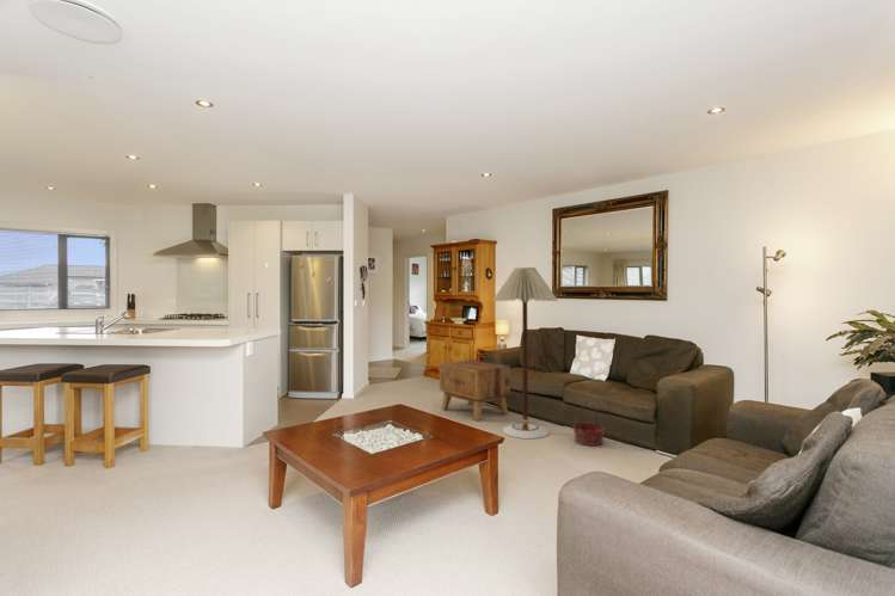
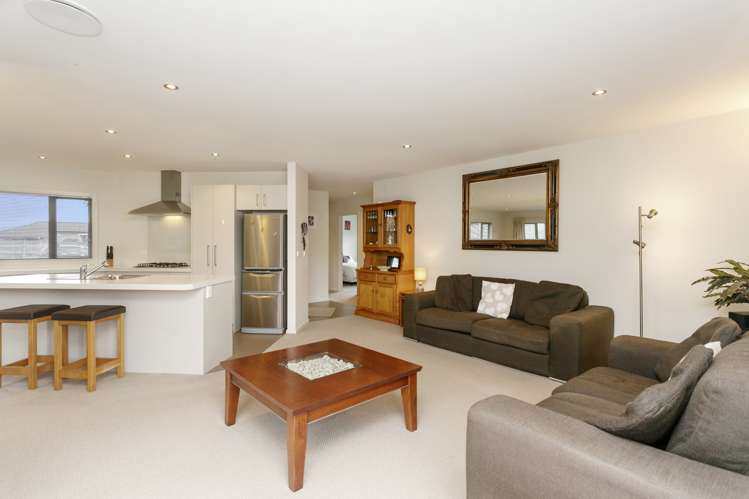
- floor lamp (525, 349)
- side table (472, 388)
- basket (588, 423)
